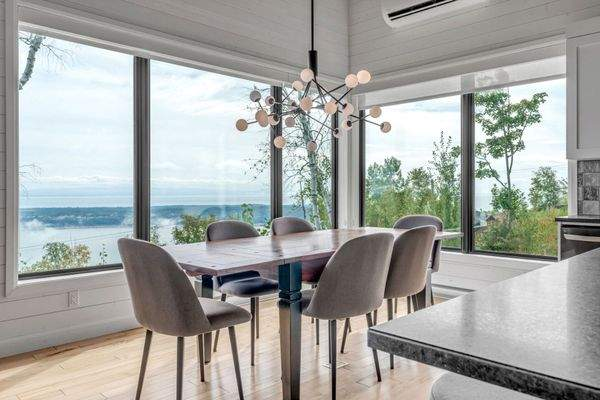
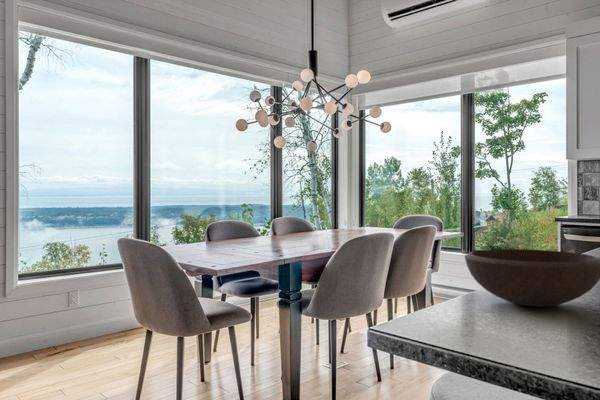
+ bowl (531, 279)
